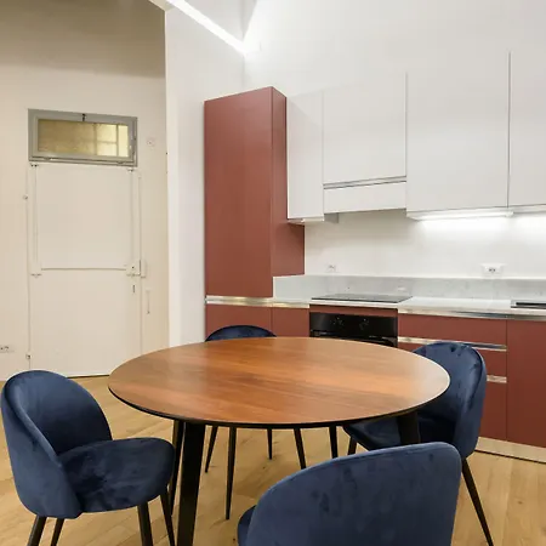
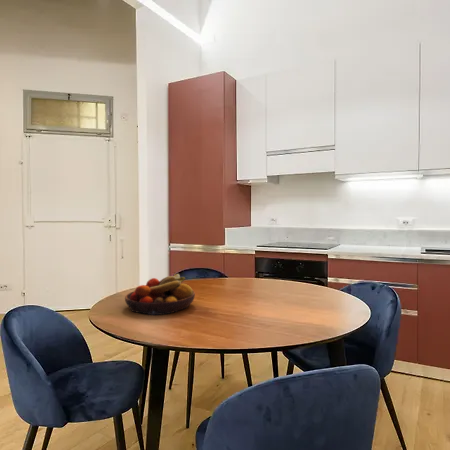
+ fruit bowl (160, 291)
